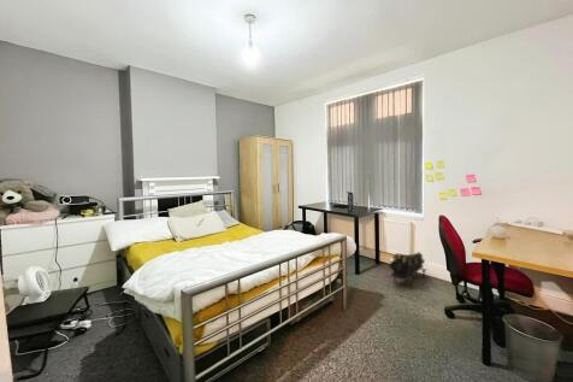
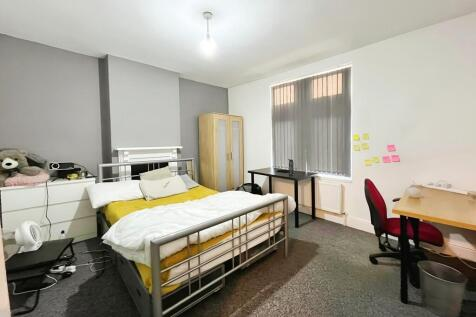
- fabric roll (409, 264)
